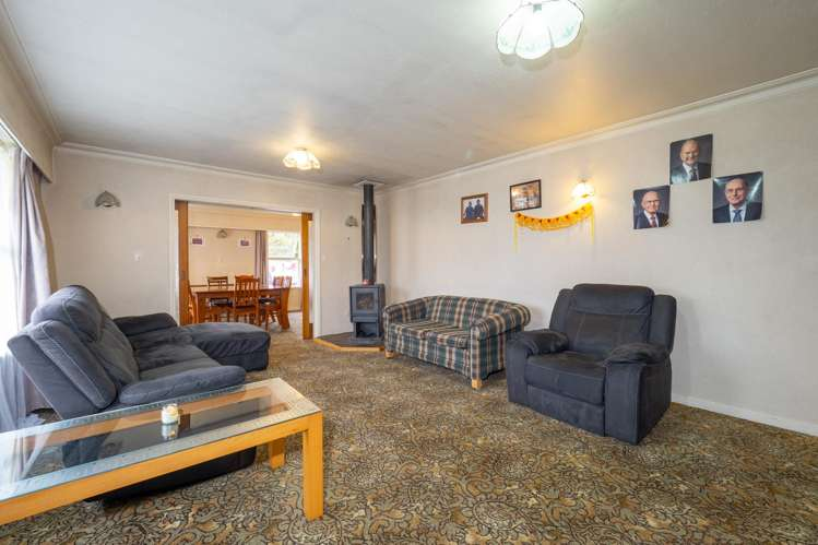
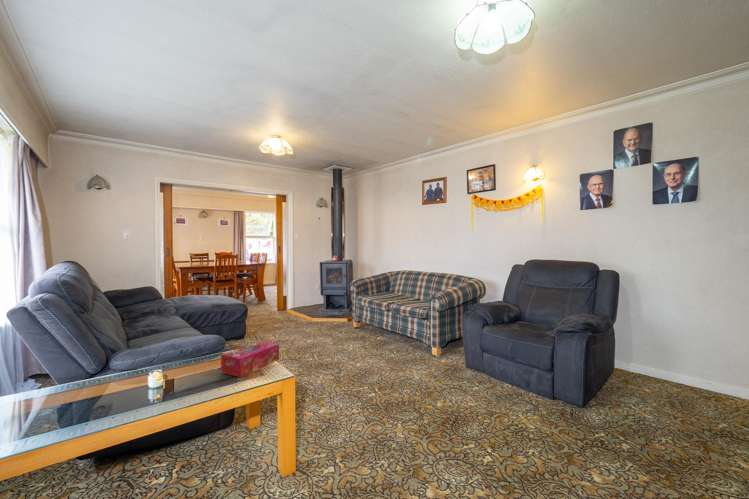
+ tissue box (251, 357)
